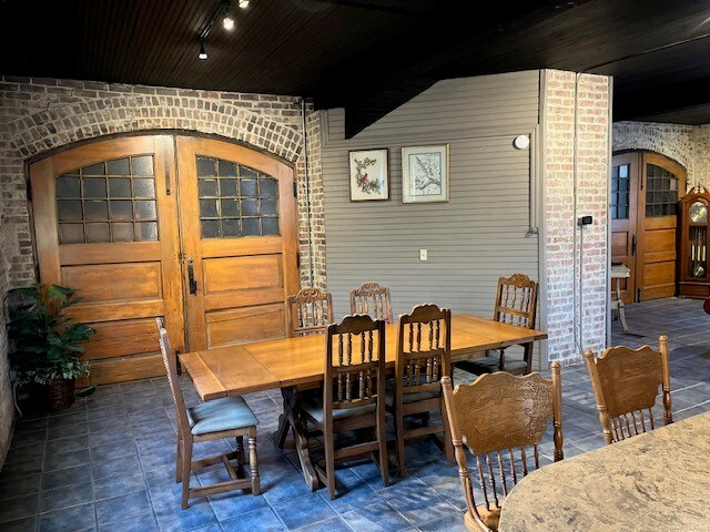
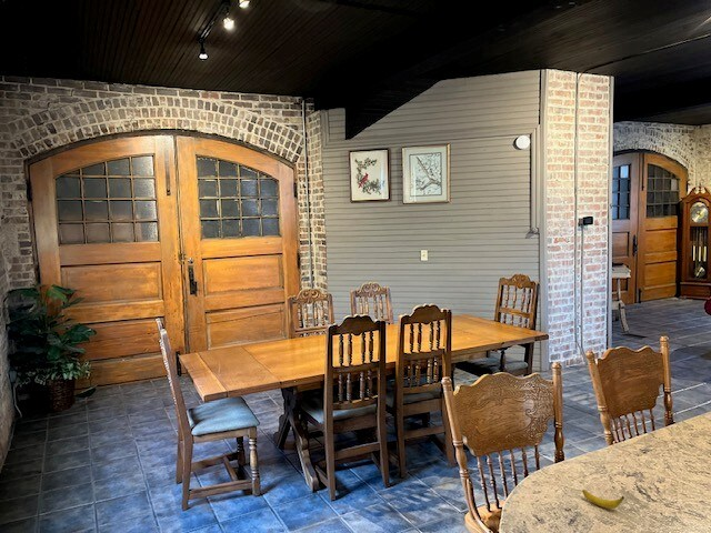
+ banana (601, 499)
